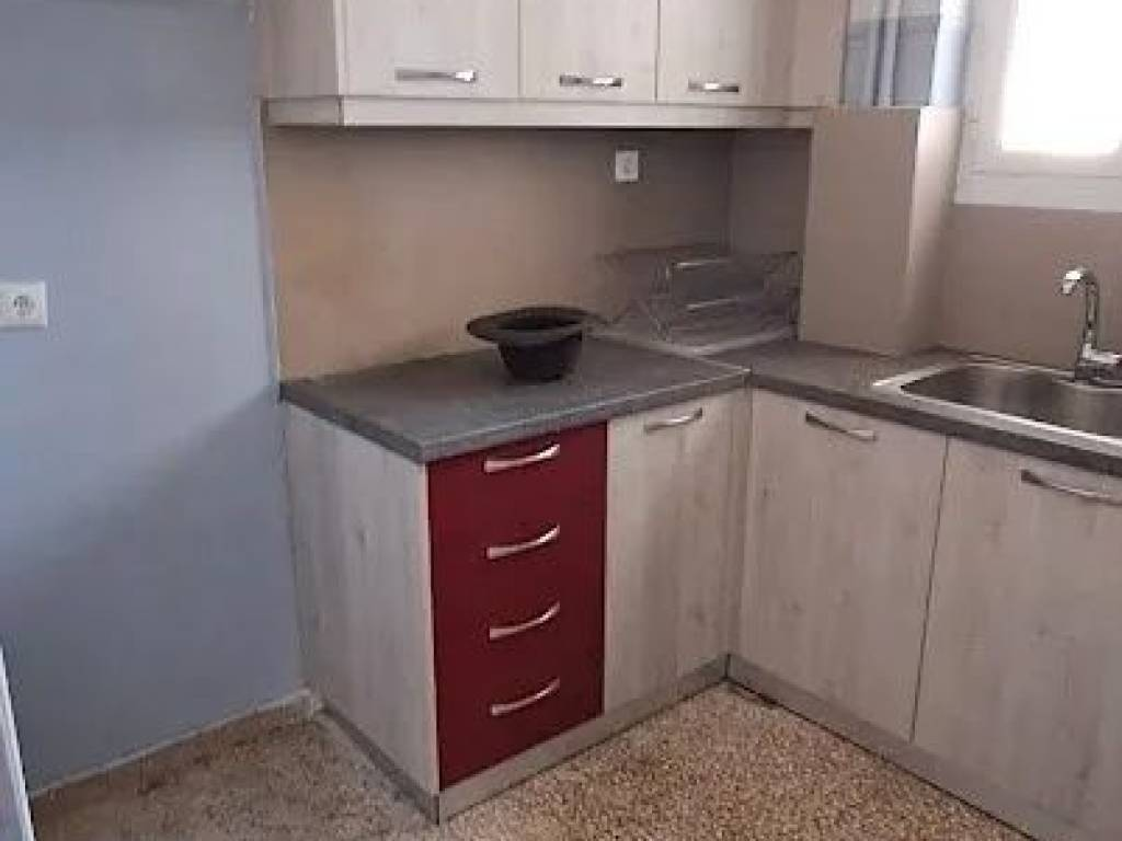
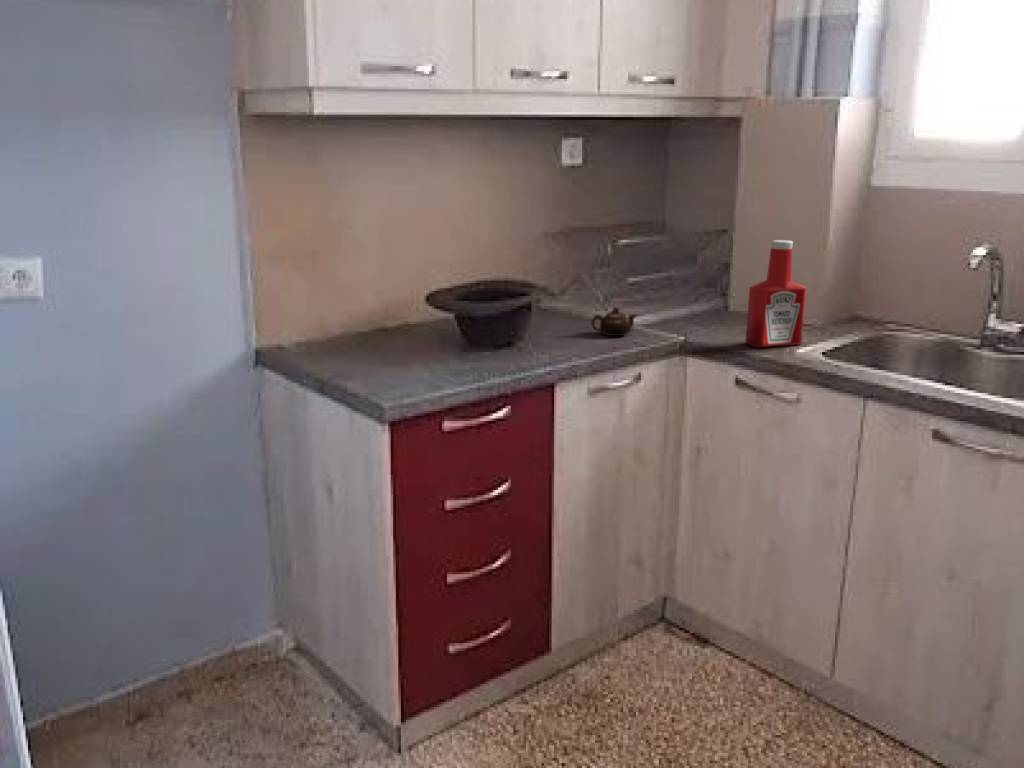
+ soap bottle (777, 292)
+ teapot (614, 320)
